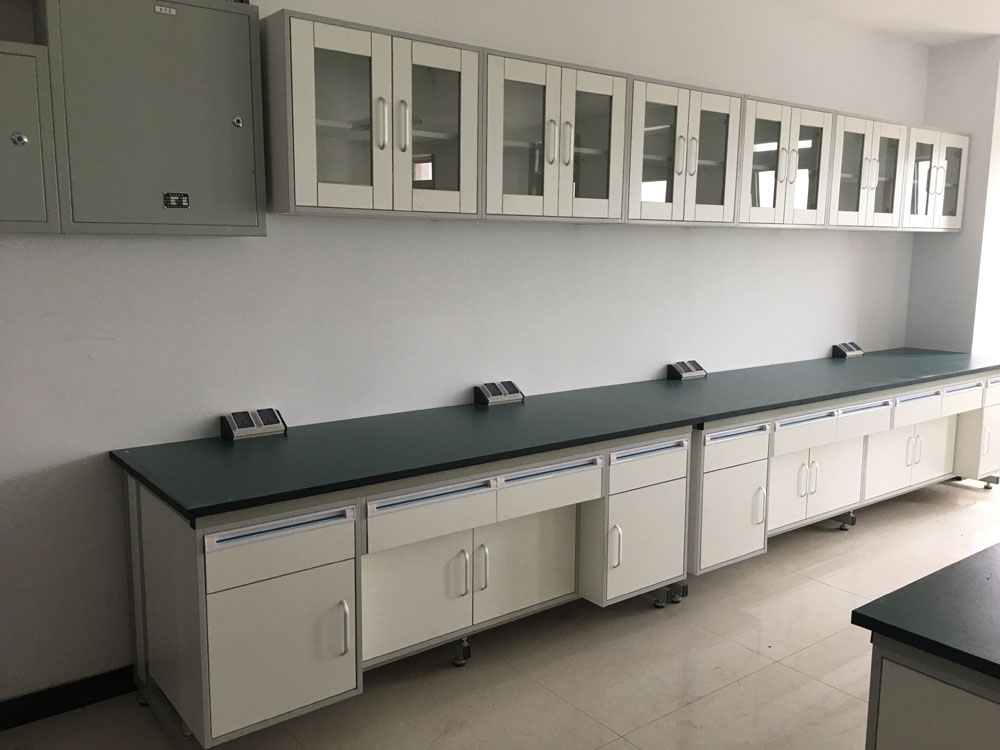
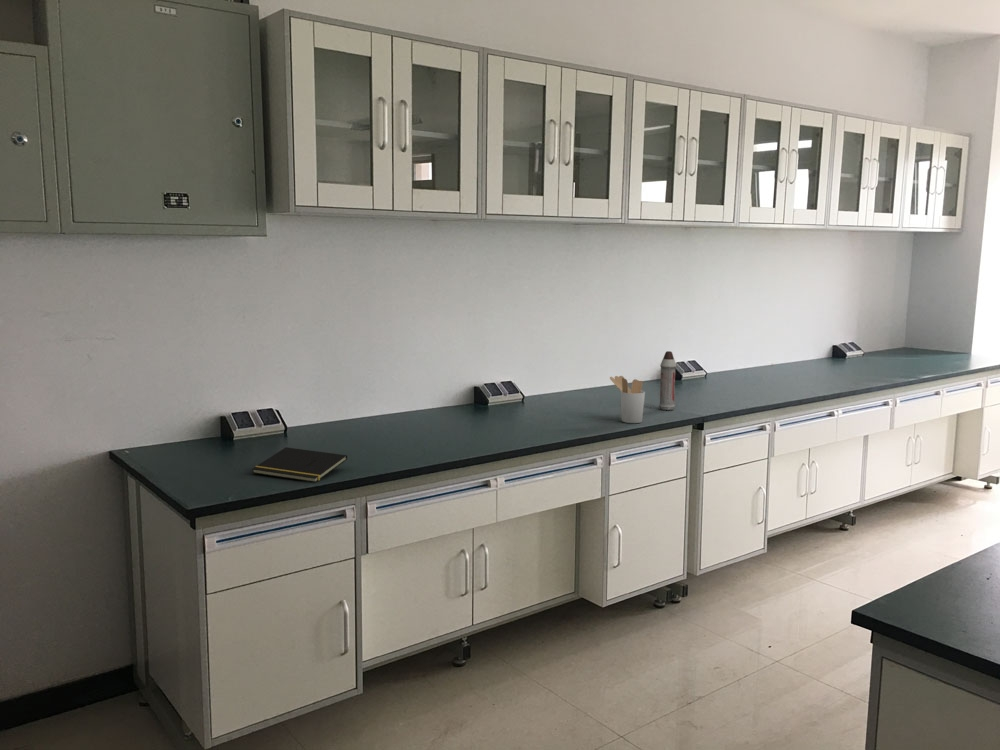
+ utensil holder (627, 398)
+ spray bottle (667, 380)
+ notepad (300, 464)
